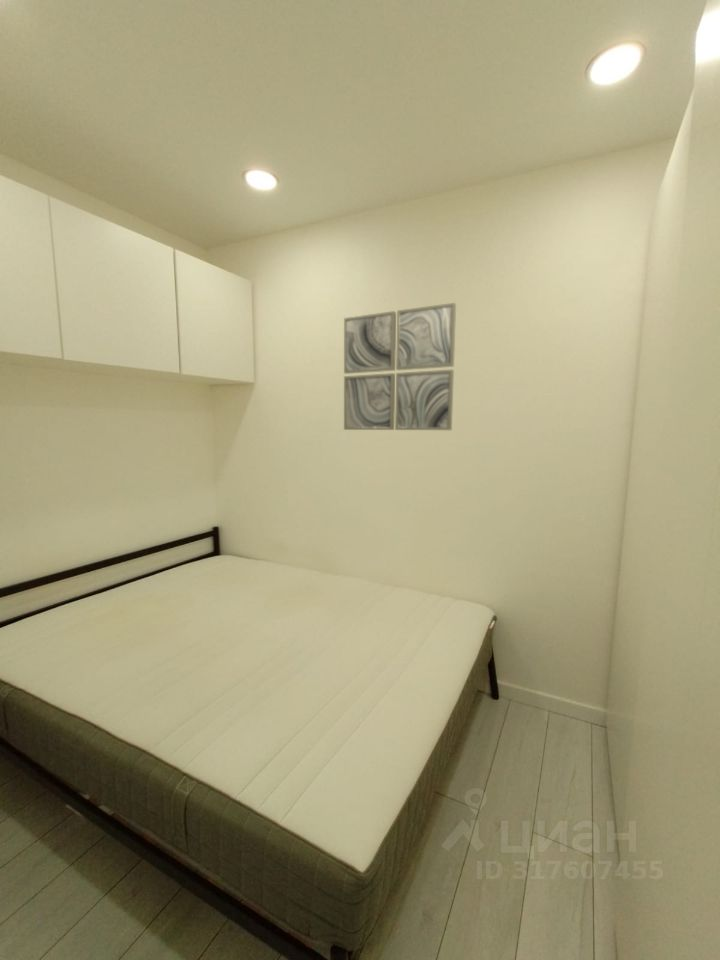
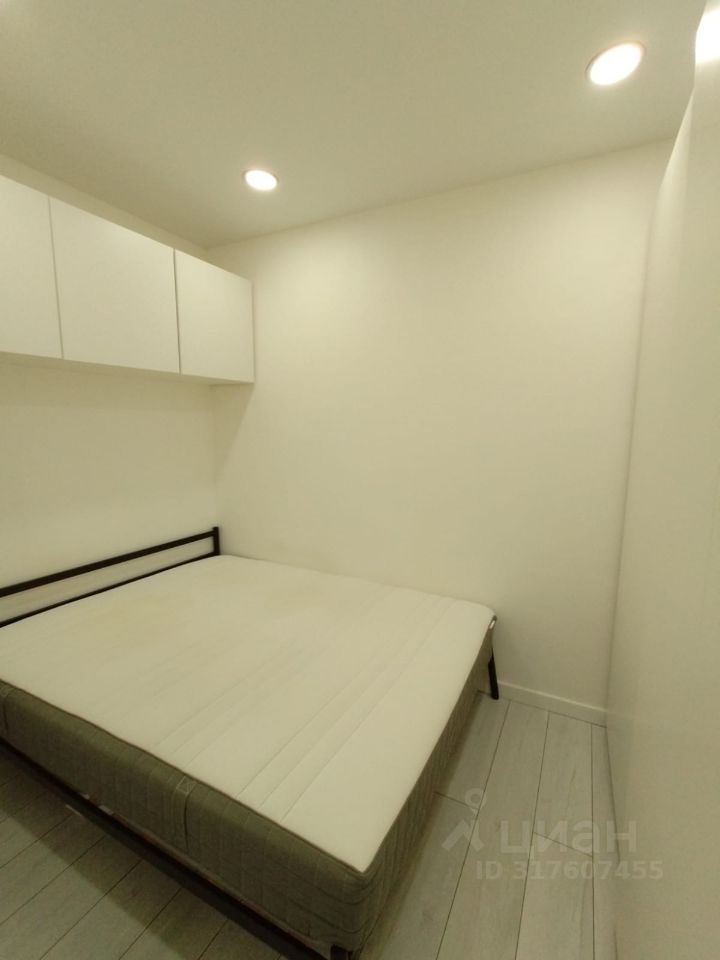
- wall art (394, 370)
